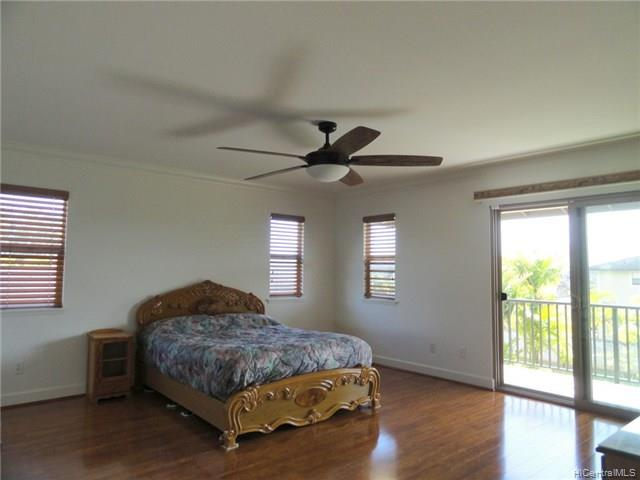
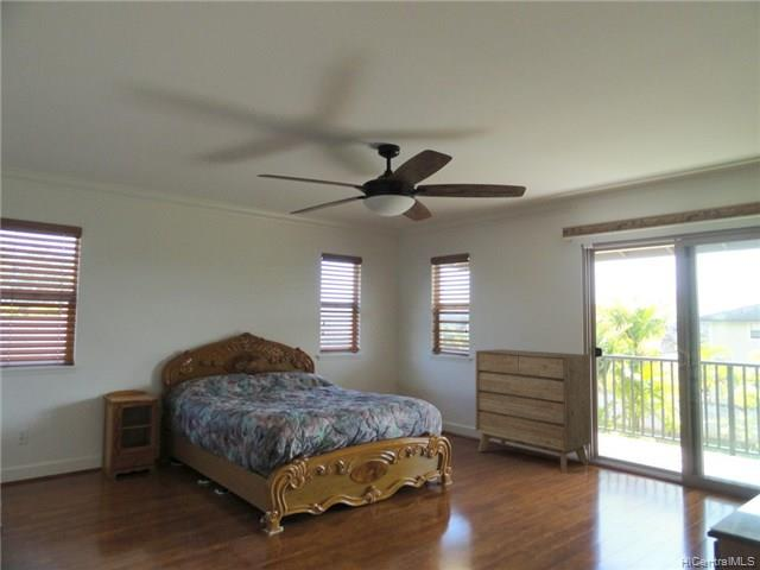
+ dresser (530, 404)
